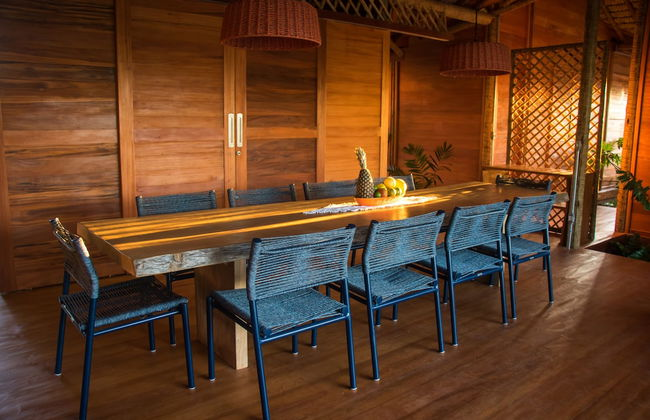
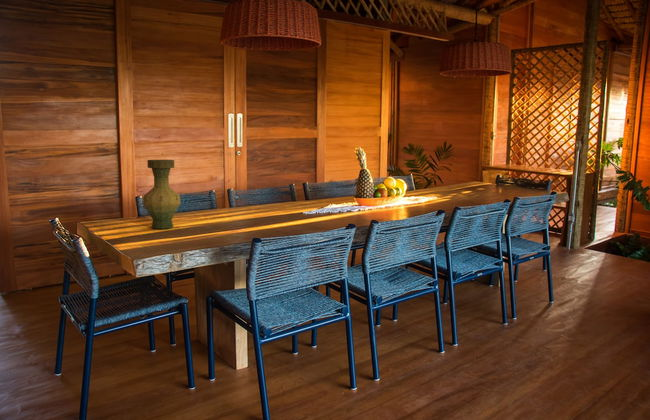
+ vase (161, 193)
